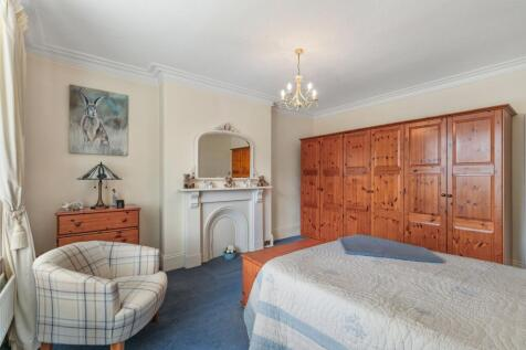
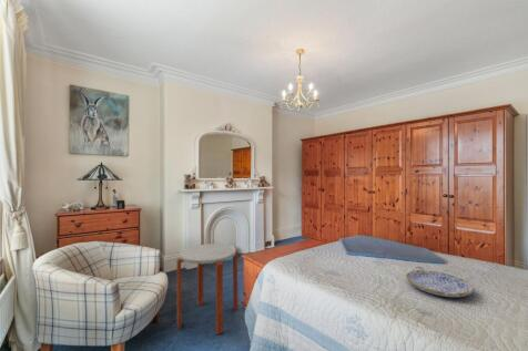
+ serving tray (437, 281)
+ side table (202, 283)
